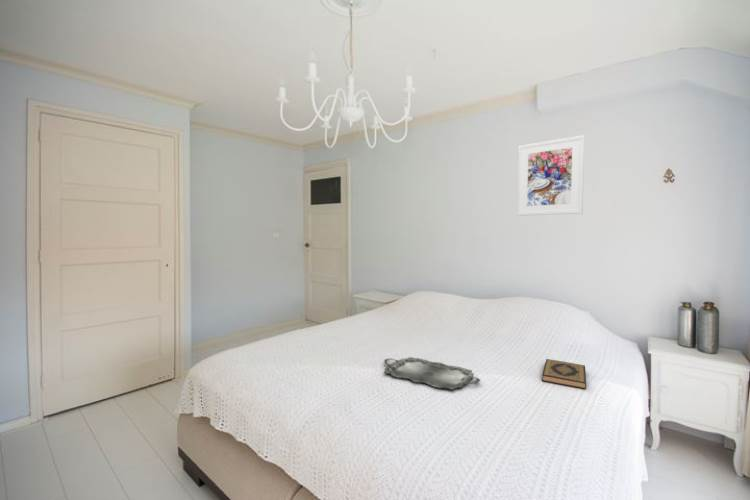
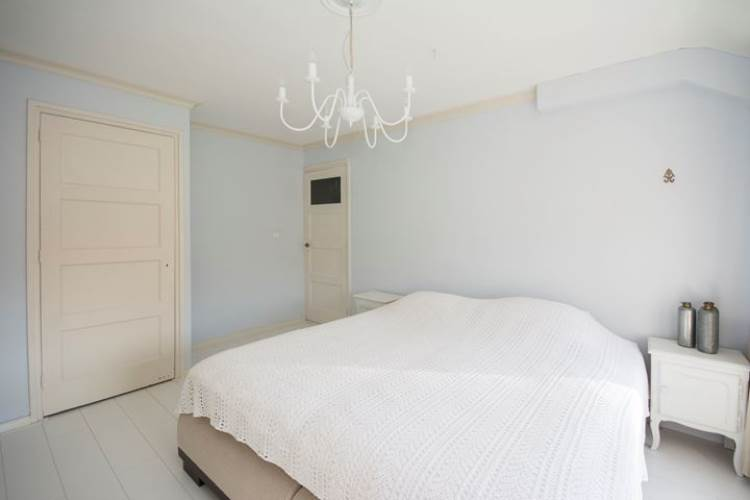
- hardback book (564, 372)
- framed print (549, 177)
- serving tray (428, 371)
